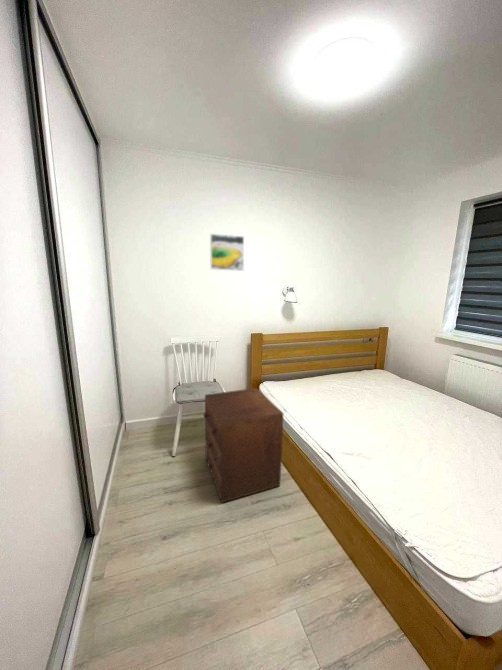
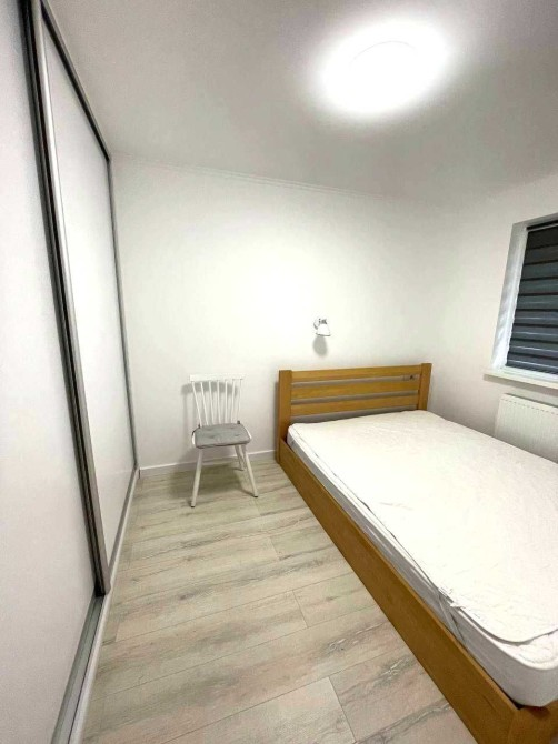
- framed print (227, 252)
- nightstand (238, 438)
